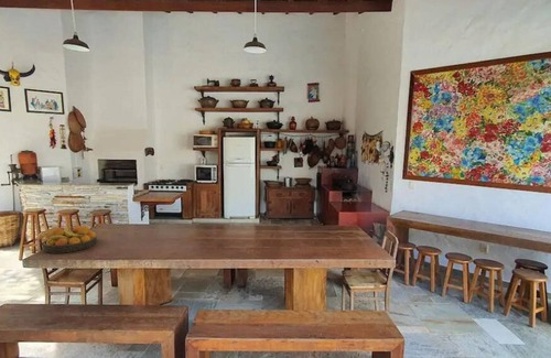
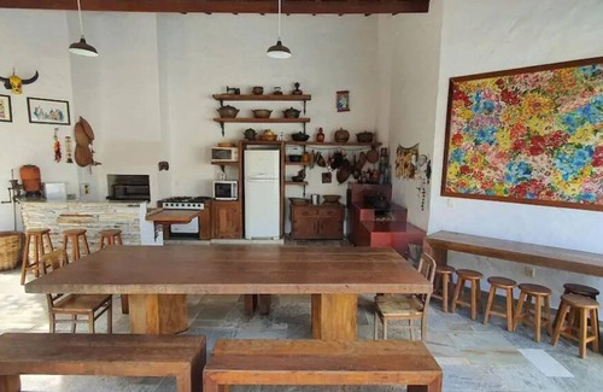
- fruit bowl (69, 236)
